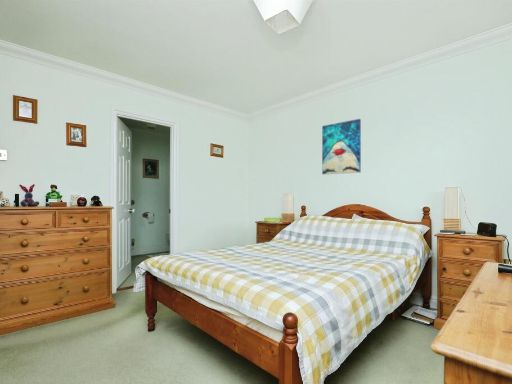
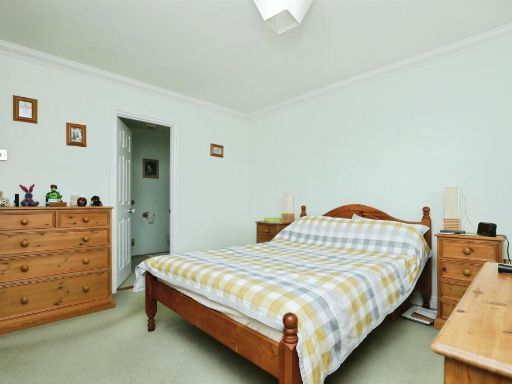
- wall art (340, 148)
